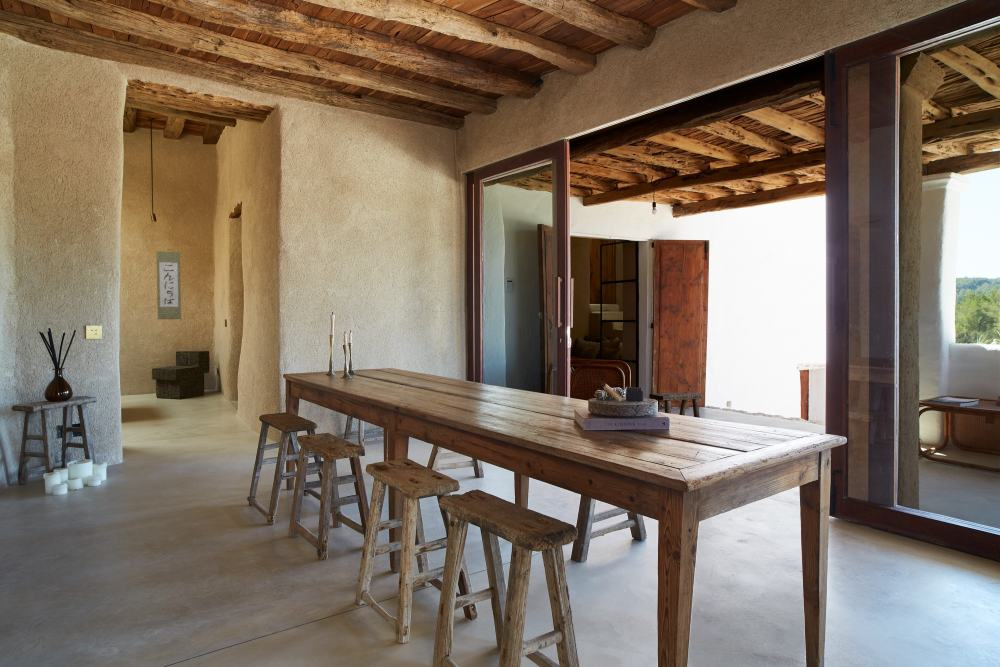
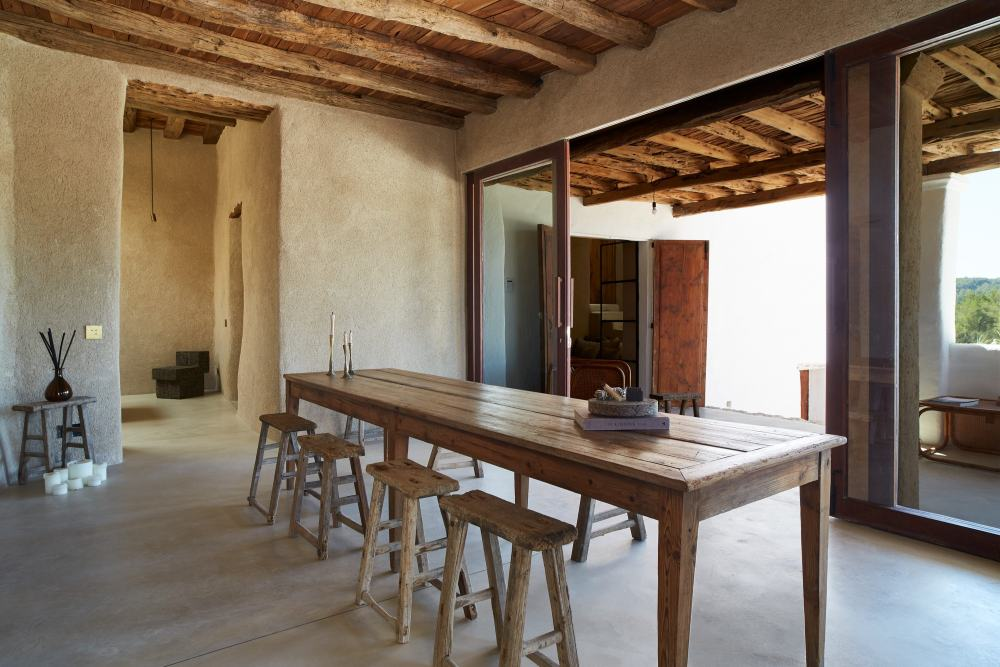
- wall scroll (168, 284)
